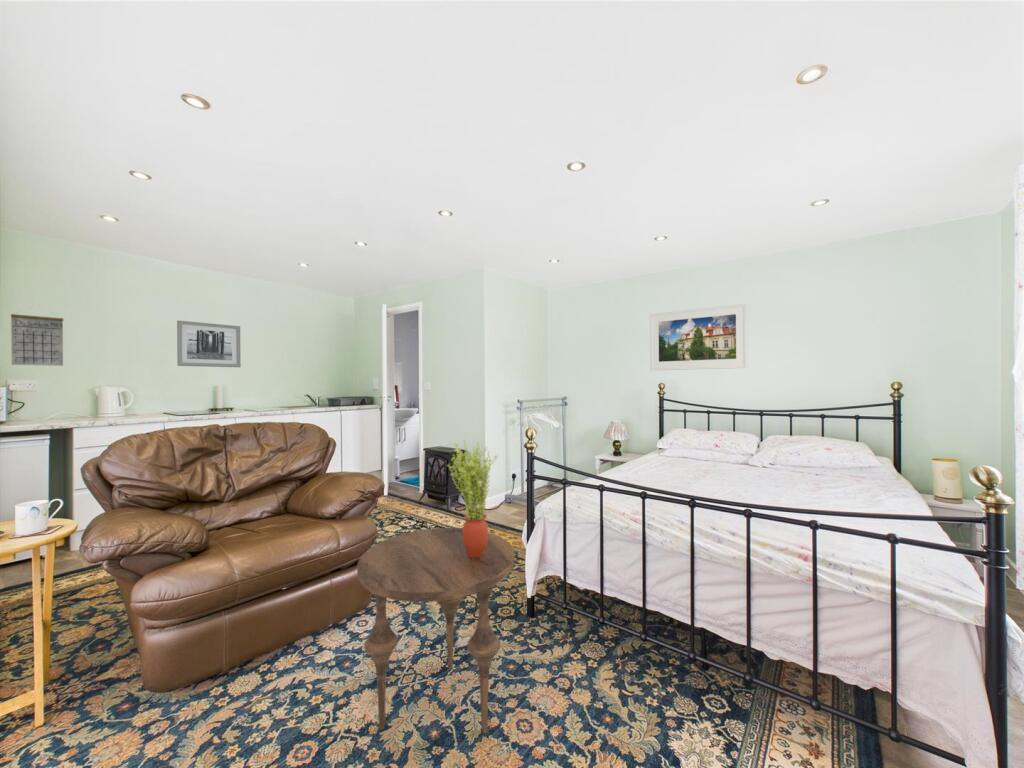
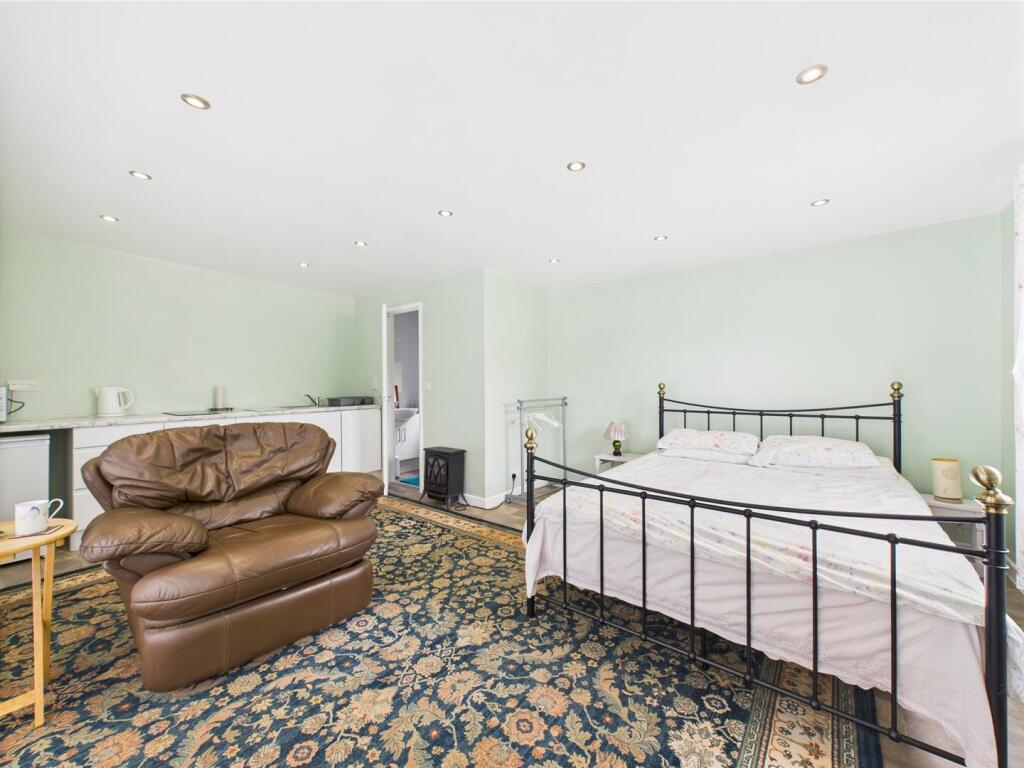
- side table (446, 630)
- wall art (210, 345)
- potted plant (472, 499)
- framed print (695, 339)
- calendar (38, 334)
